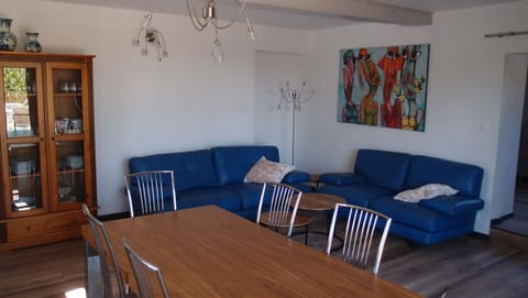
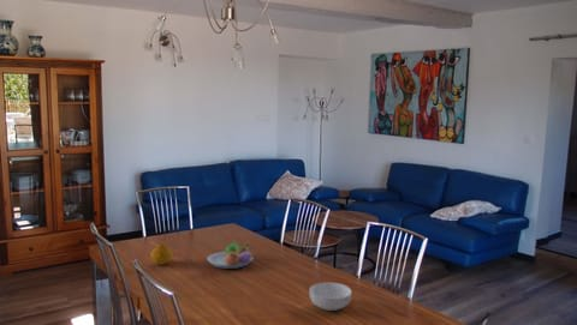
+ fruit (161, 253)
+ cereal bowl (329, 297)
+ fruit bowl (231, 253)
